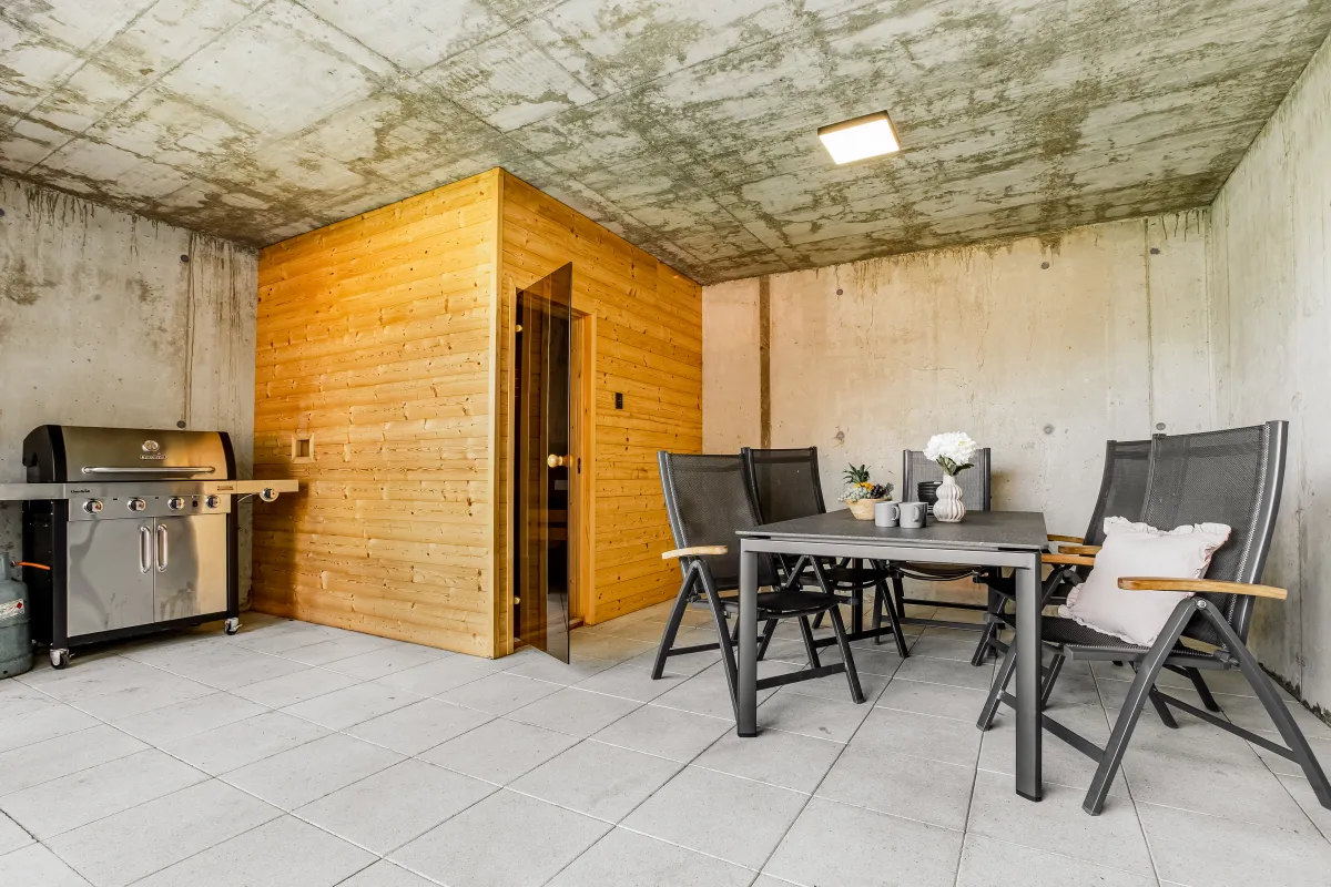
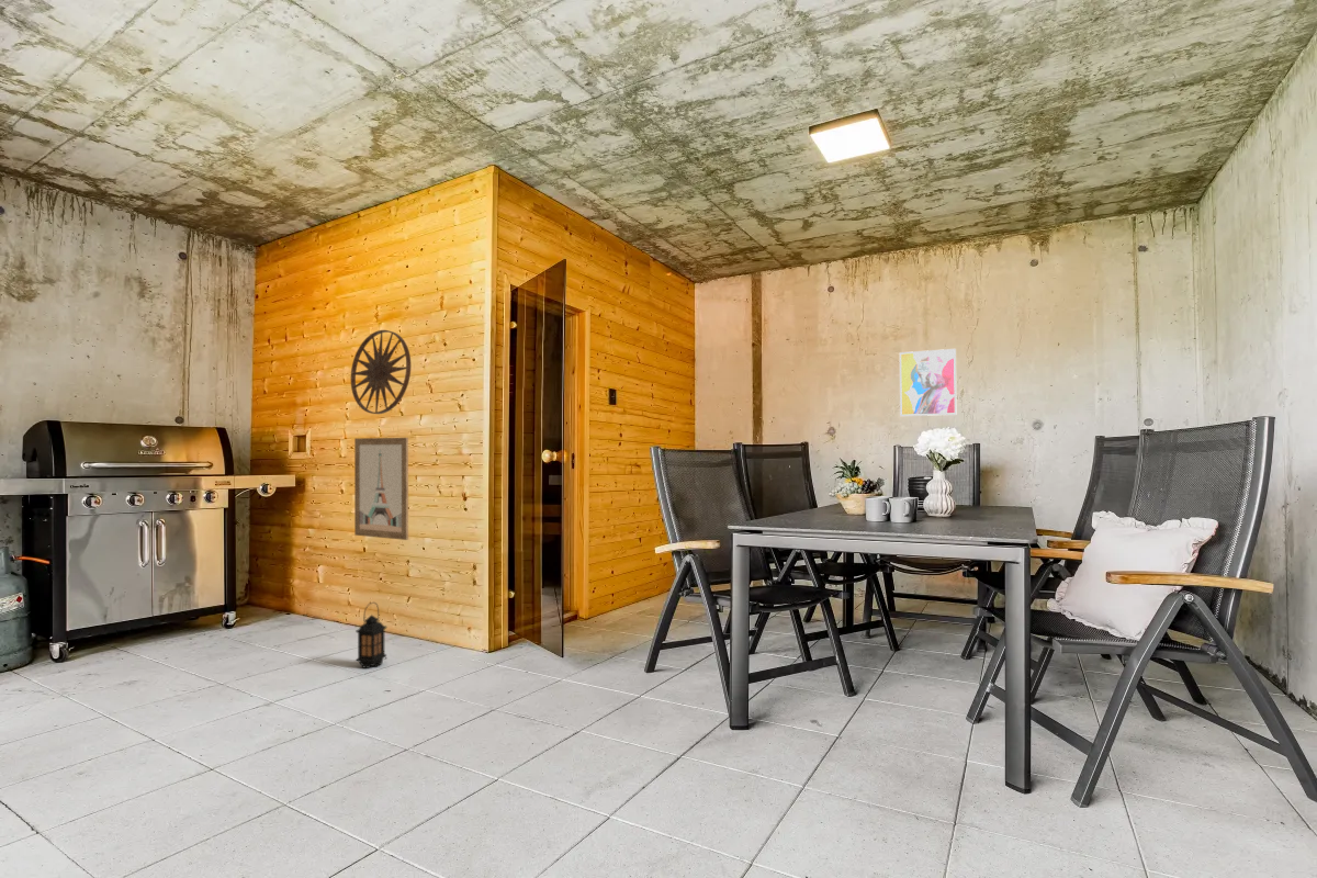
+ wall art (381, 487)
+ lantern (371, 633)
+ wall art (927, 383)
+ wall art (380, 371)
